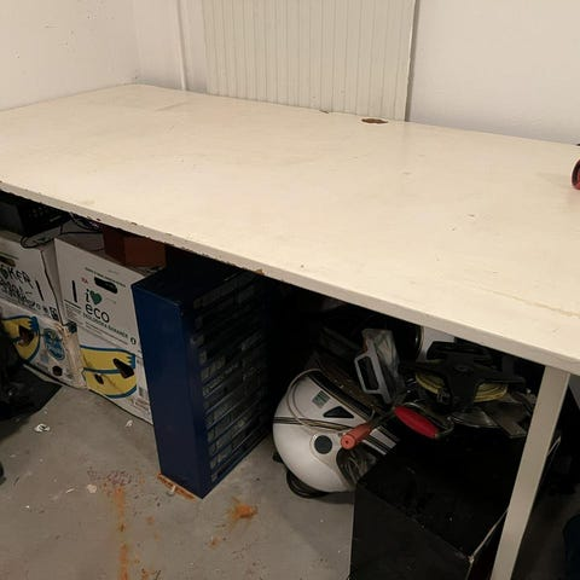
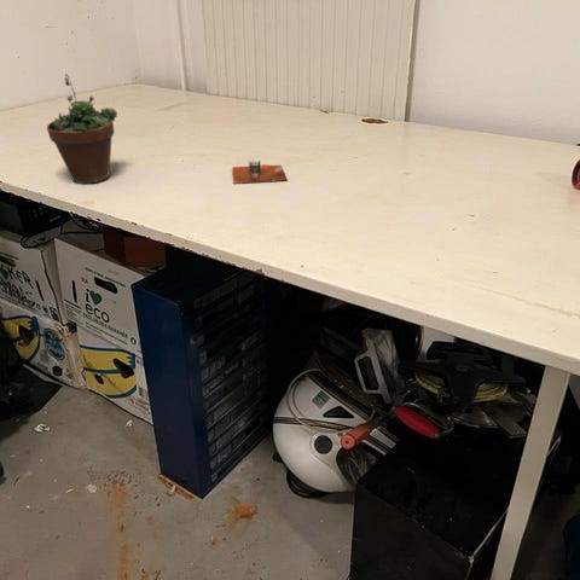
+ cup (259, 166)
+ succulent plant (81, 128)
